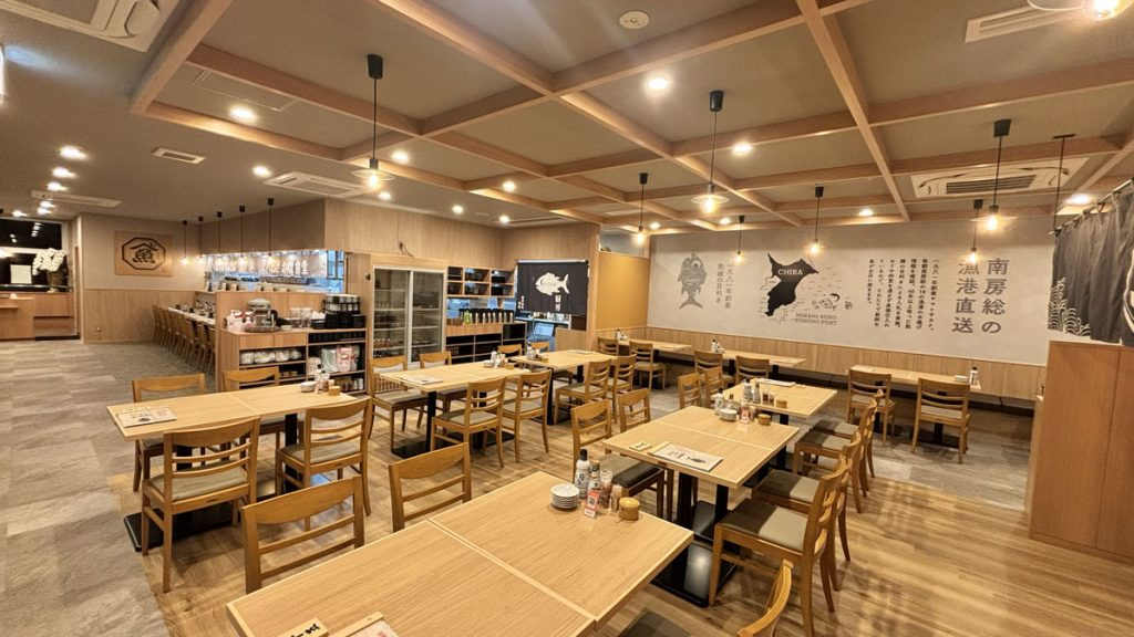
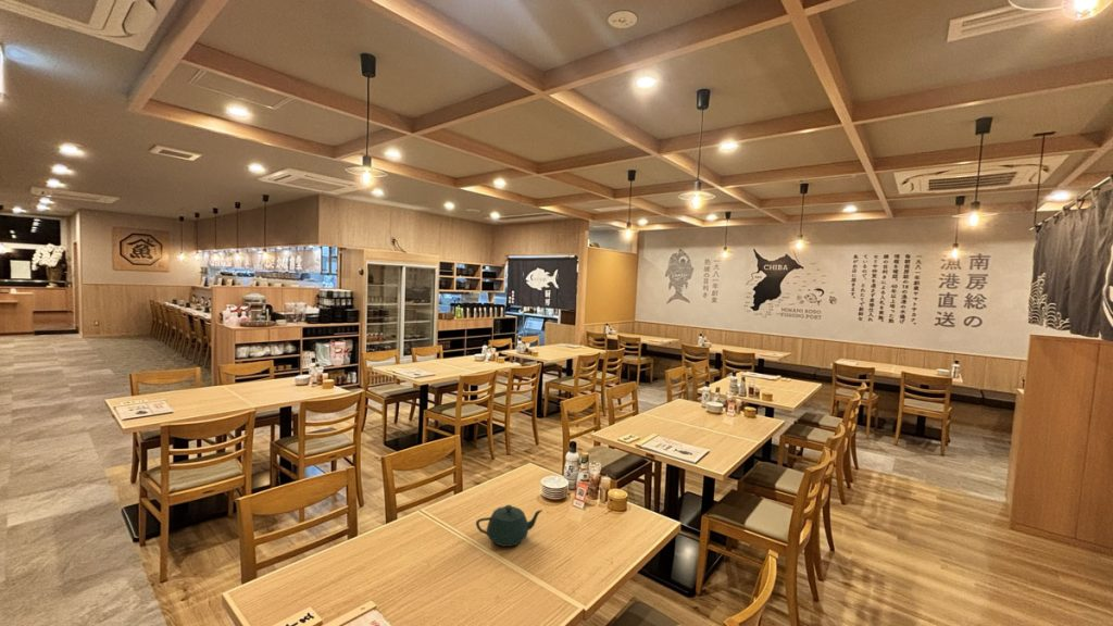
+ teapot (510, 522)
